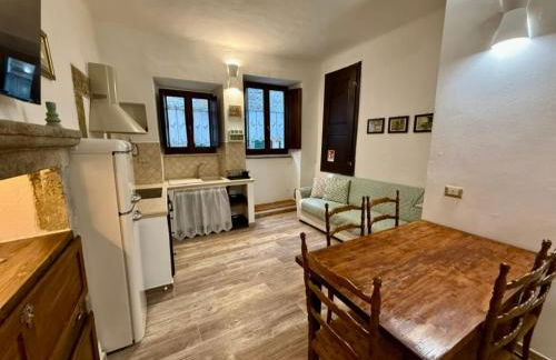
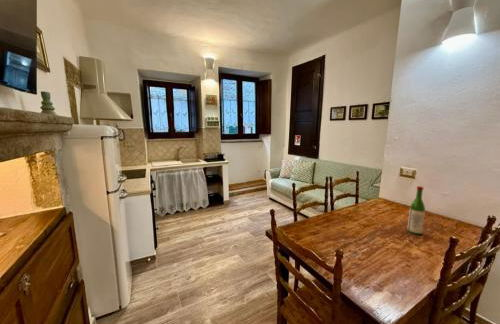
+ wine bottle (417, 209)
